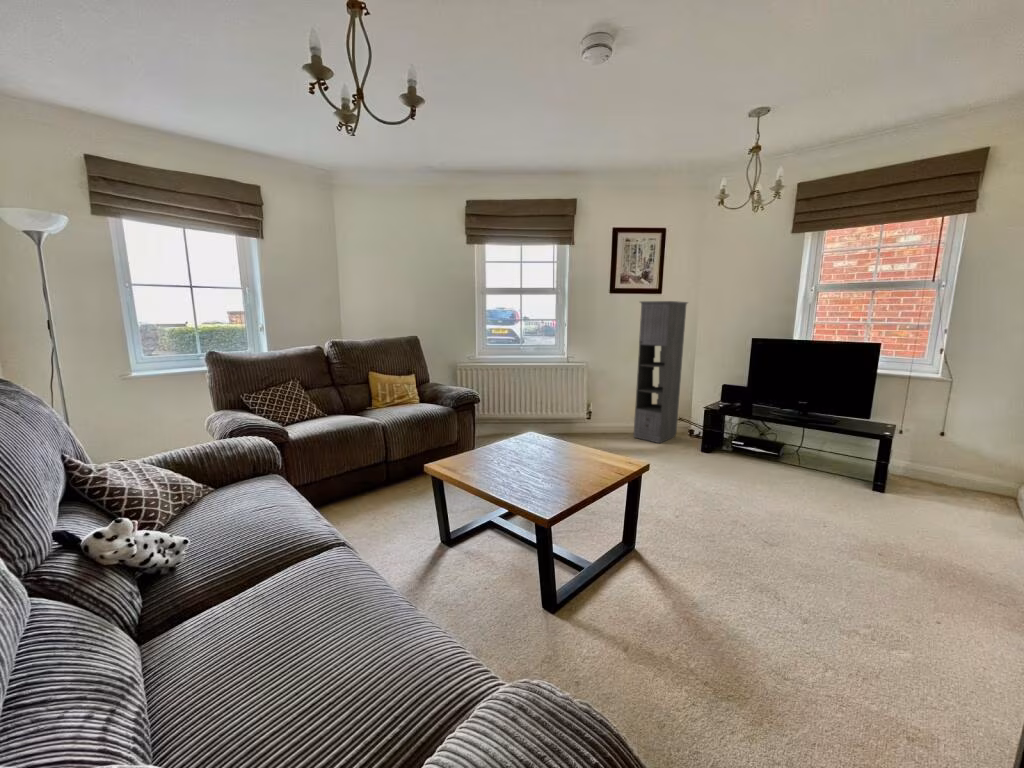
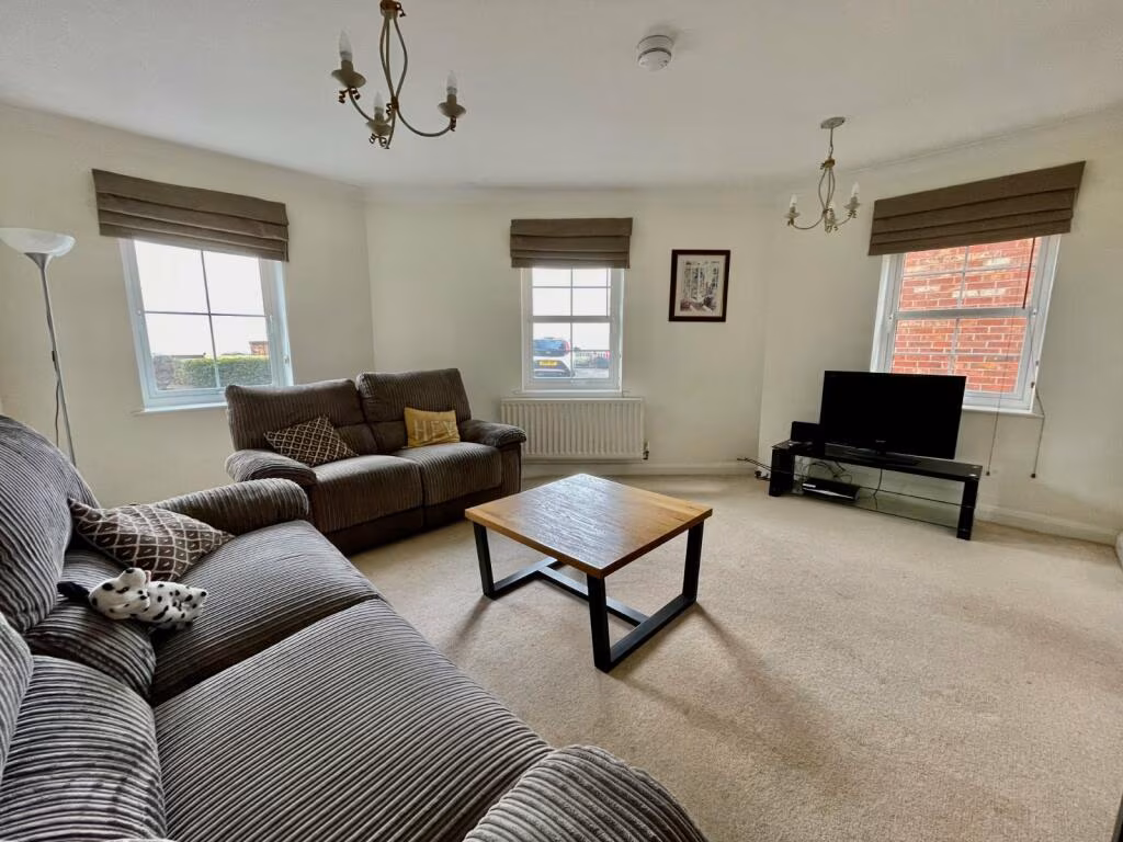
- storage cabinet (659, 371)
